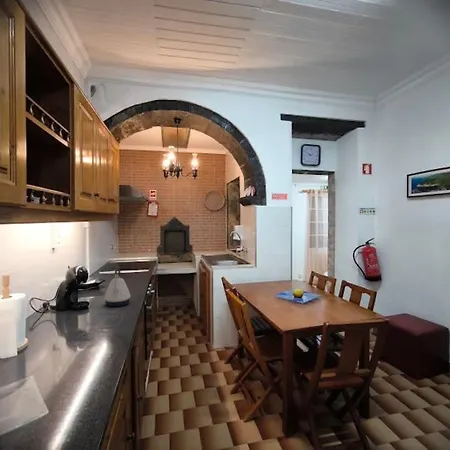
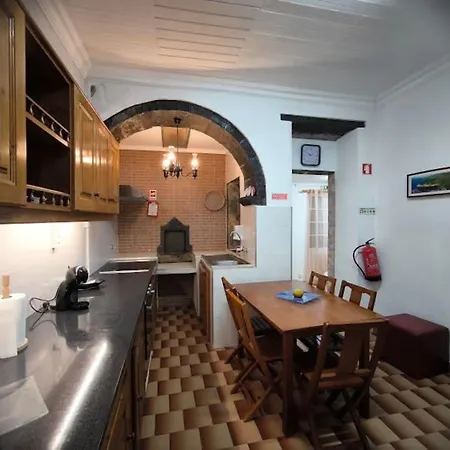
- kettle (117, 285)
